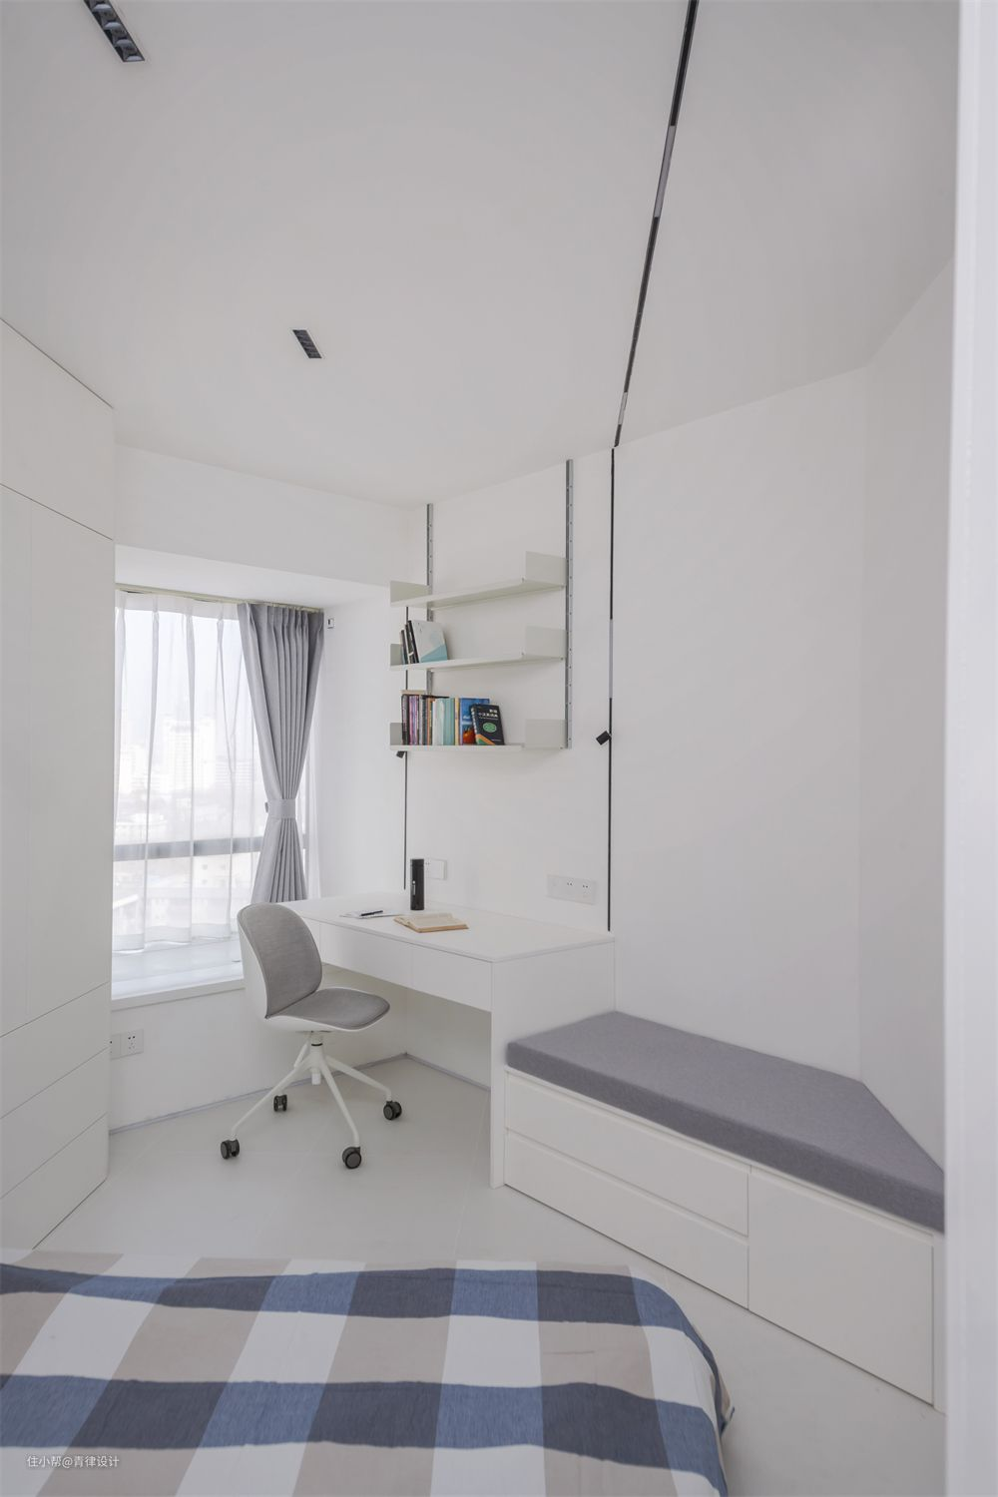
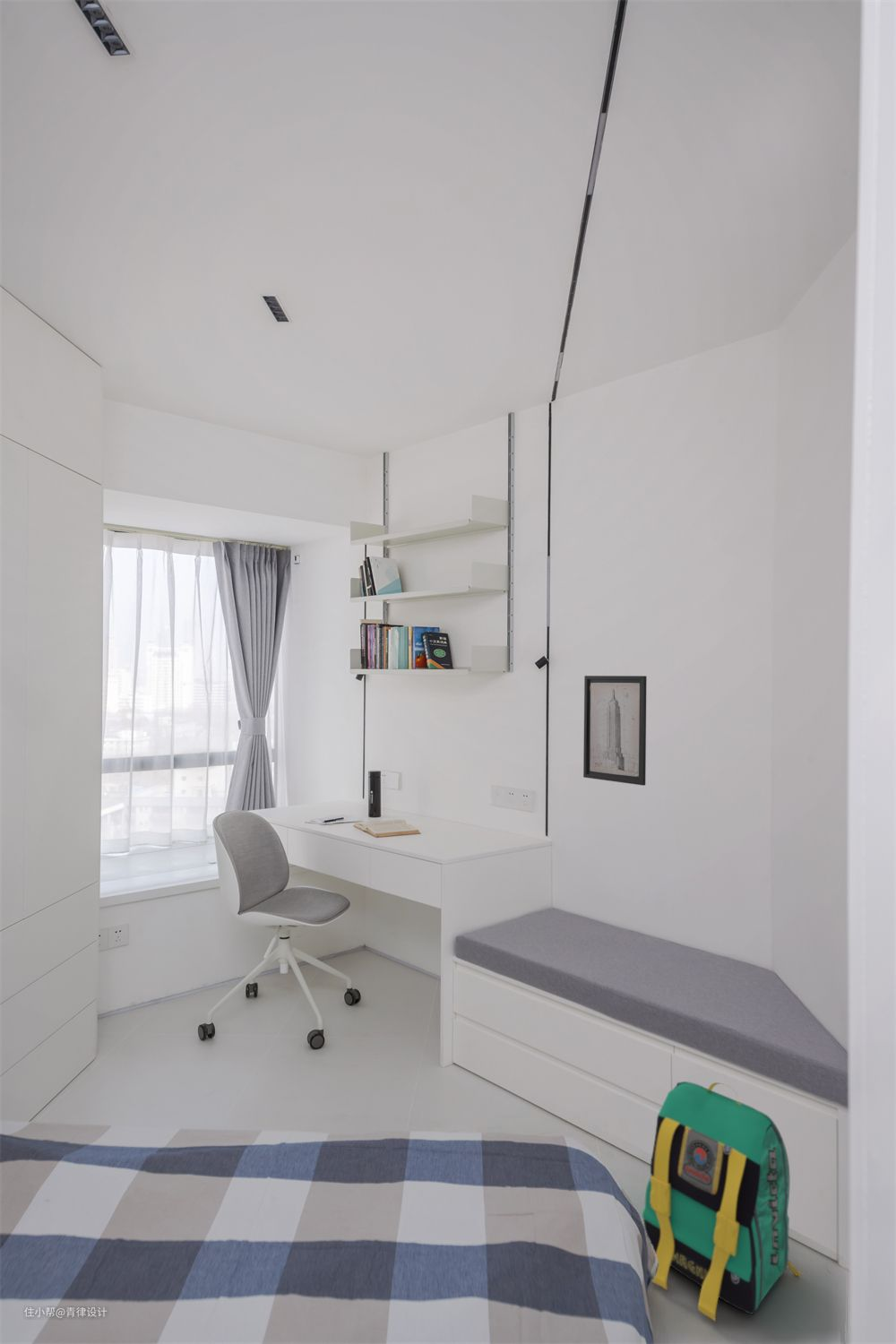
+ wall art (614, 728)
+ backpack (719, 1177)
